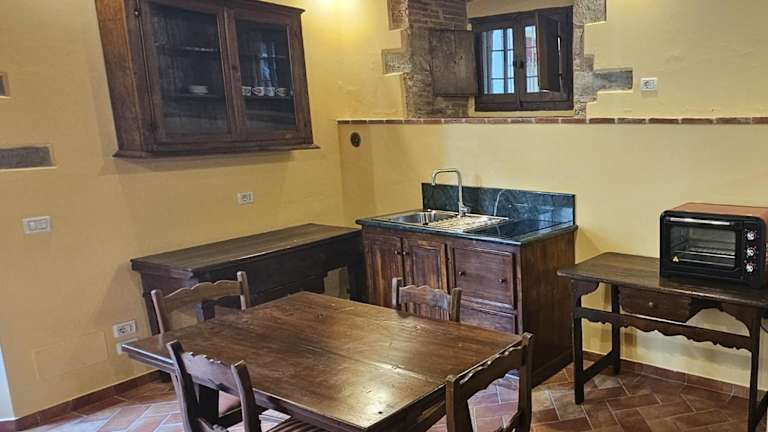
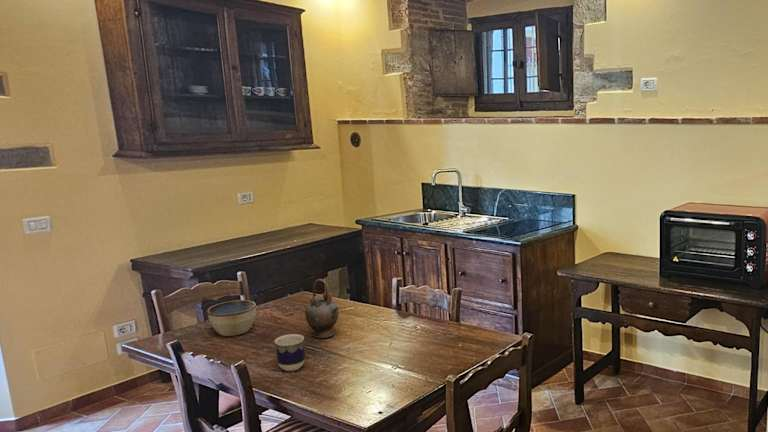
+ teapot (323, 308)
+ cup (287, 352)
+ bowl (233, 319)
